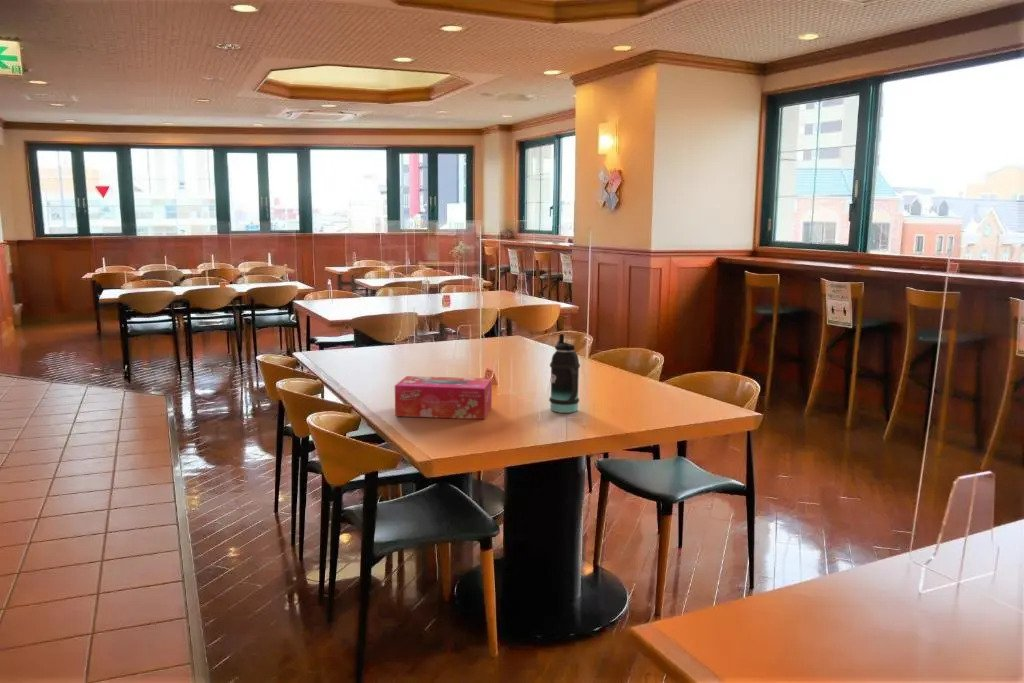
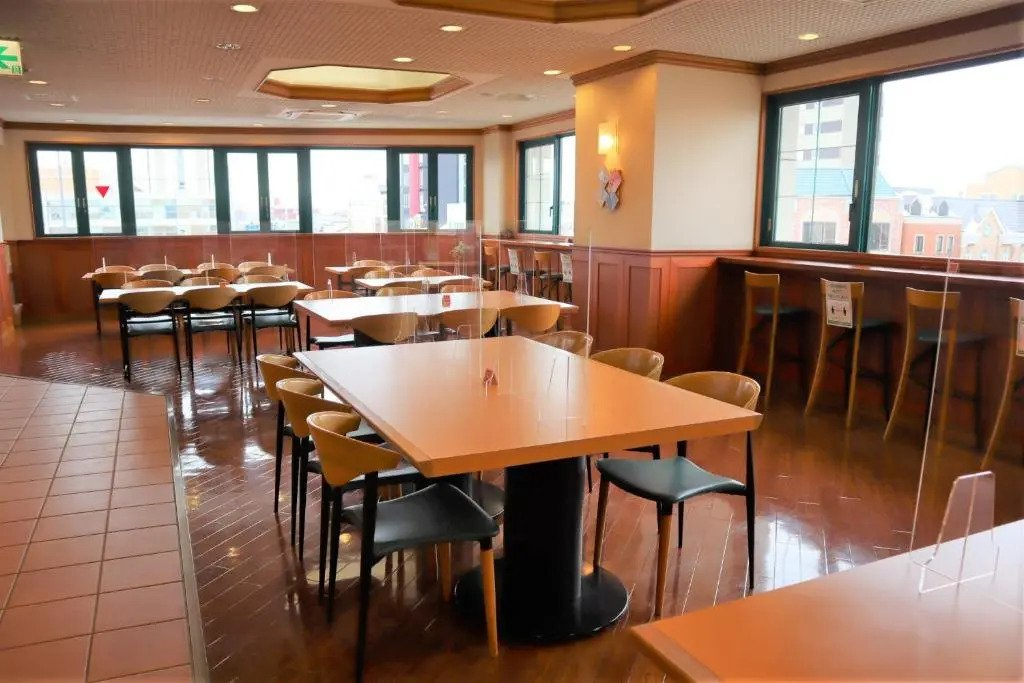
- bottle (567, 373)
- tissue box (444, 396)
